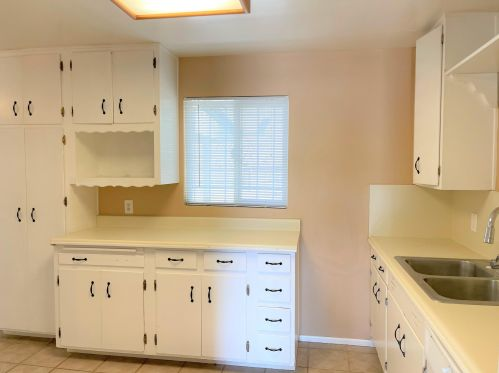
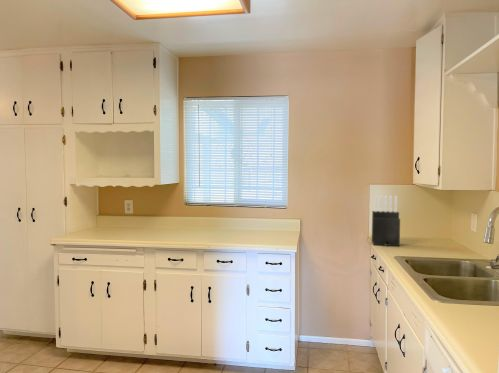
+ knife block (386, 220)
